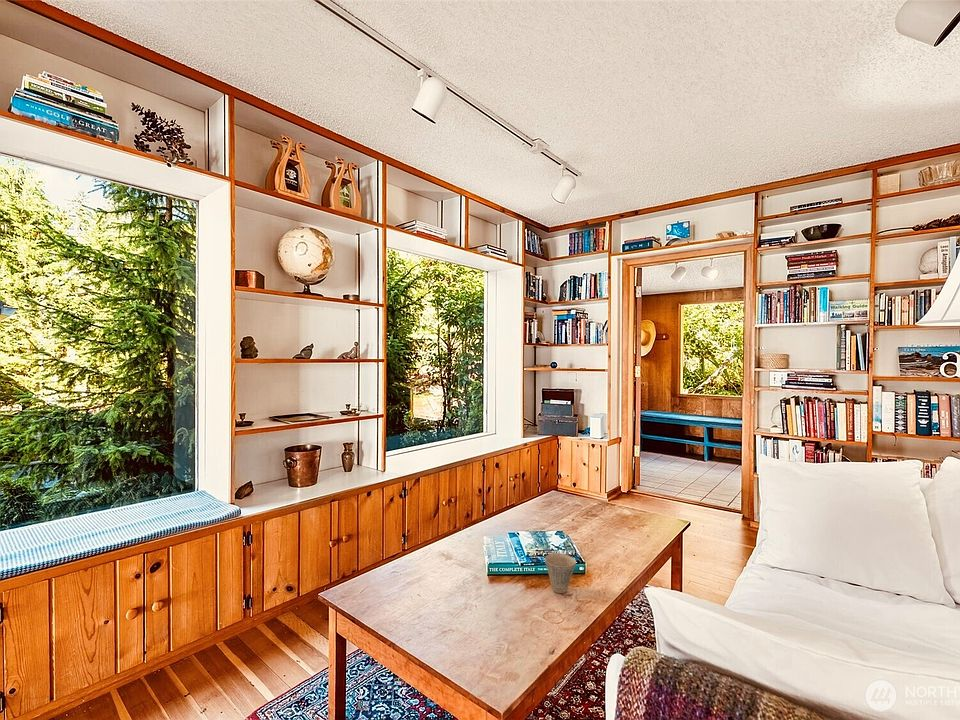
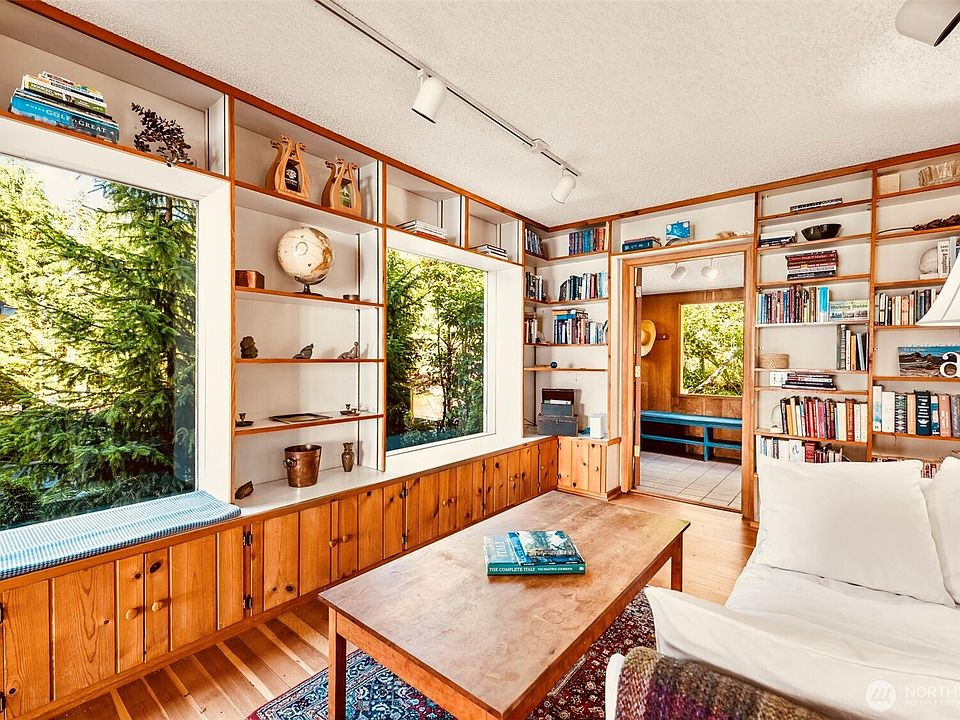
- cup (560, 574)
